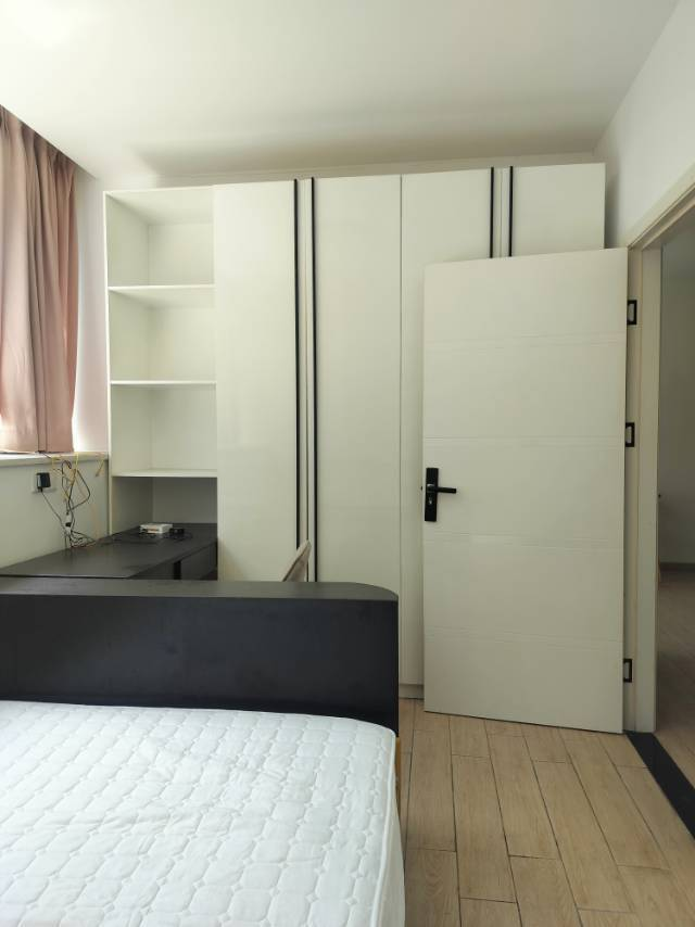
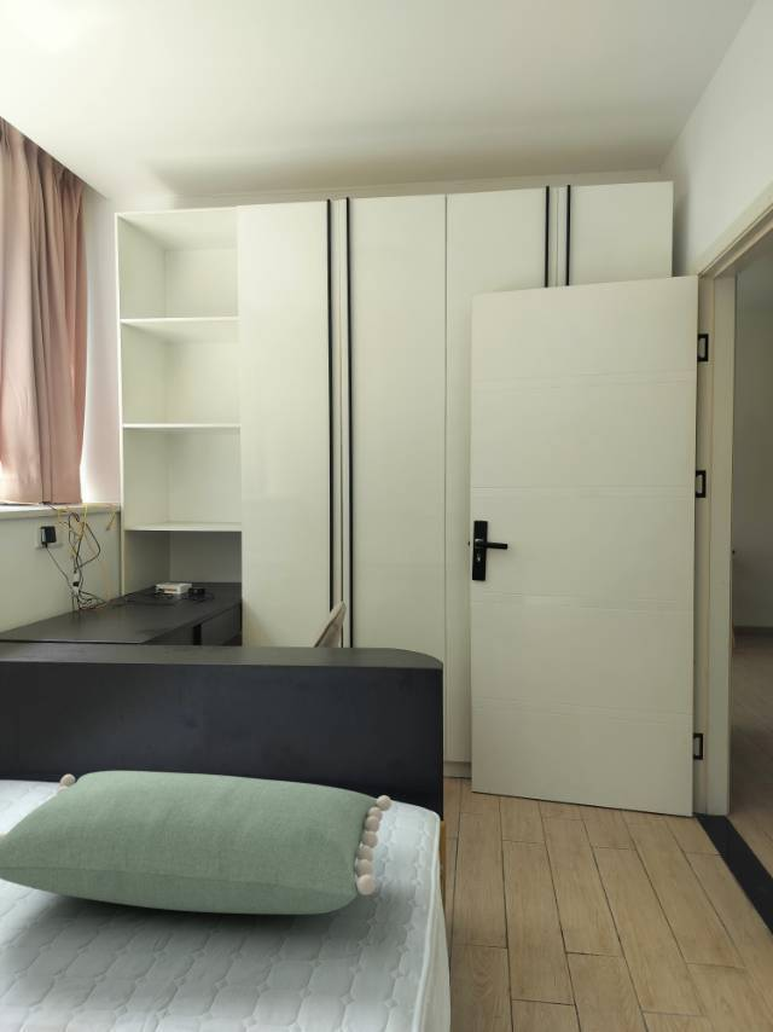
+ pillow (197, 830)
